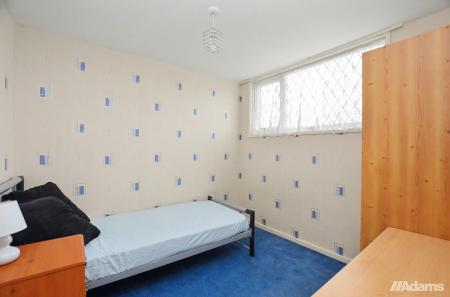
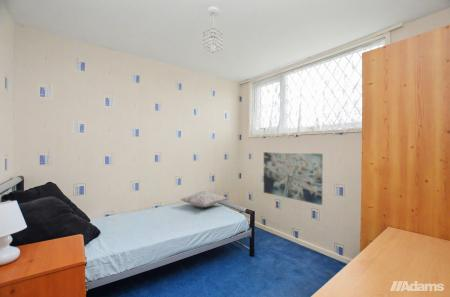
+ wall art (289, 175)
+ decorative pillow (204, 199)
